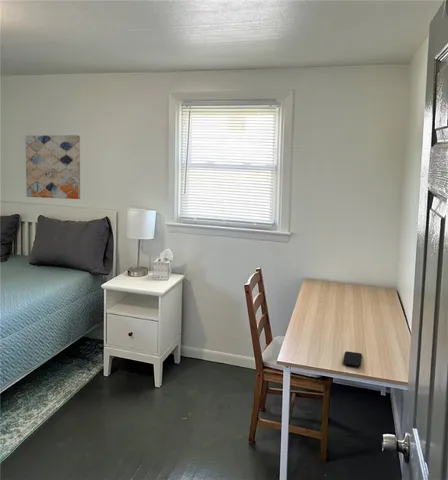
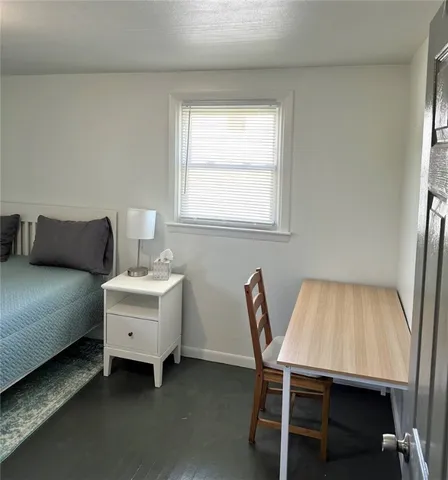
- smartphone (352, 358)
- wall art (52, 167)
